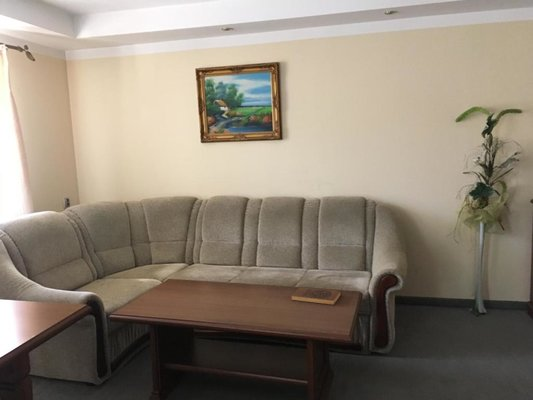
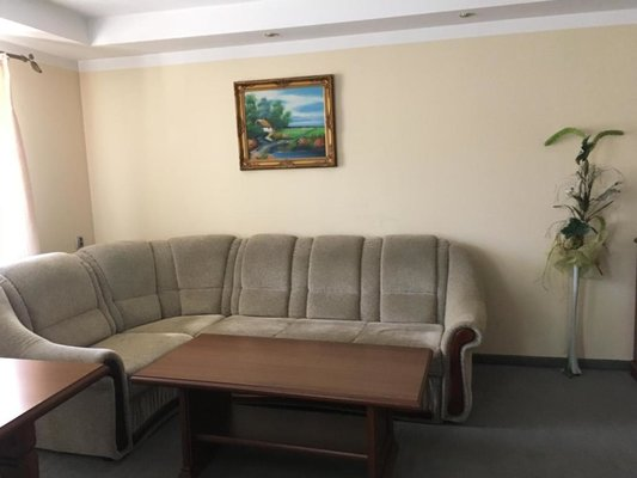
- book (316, 295)
